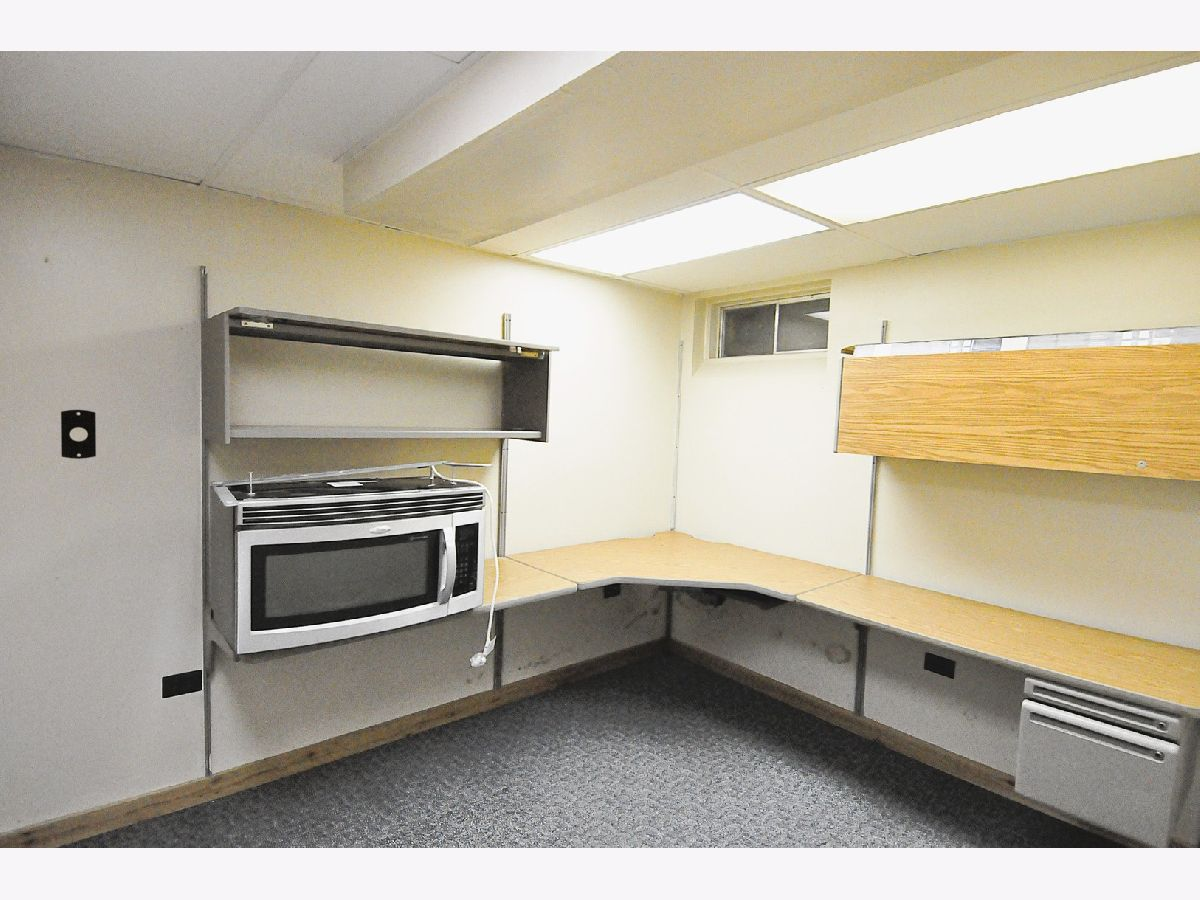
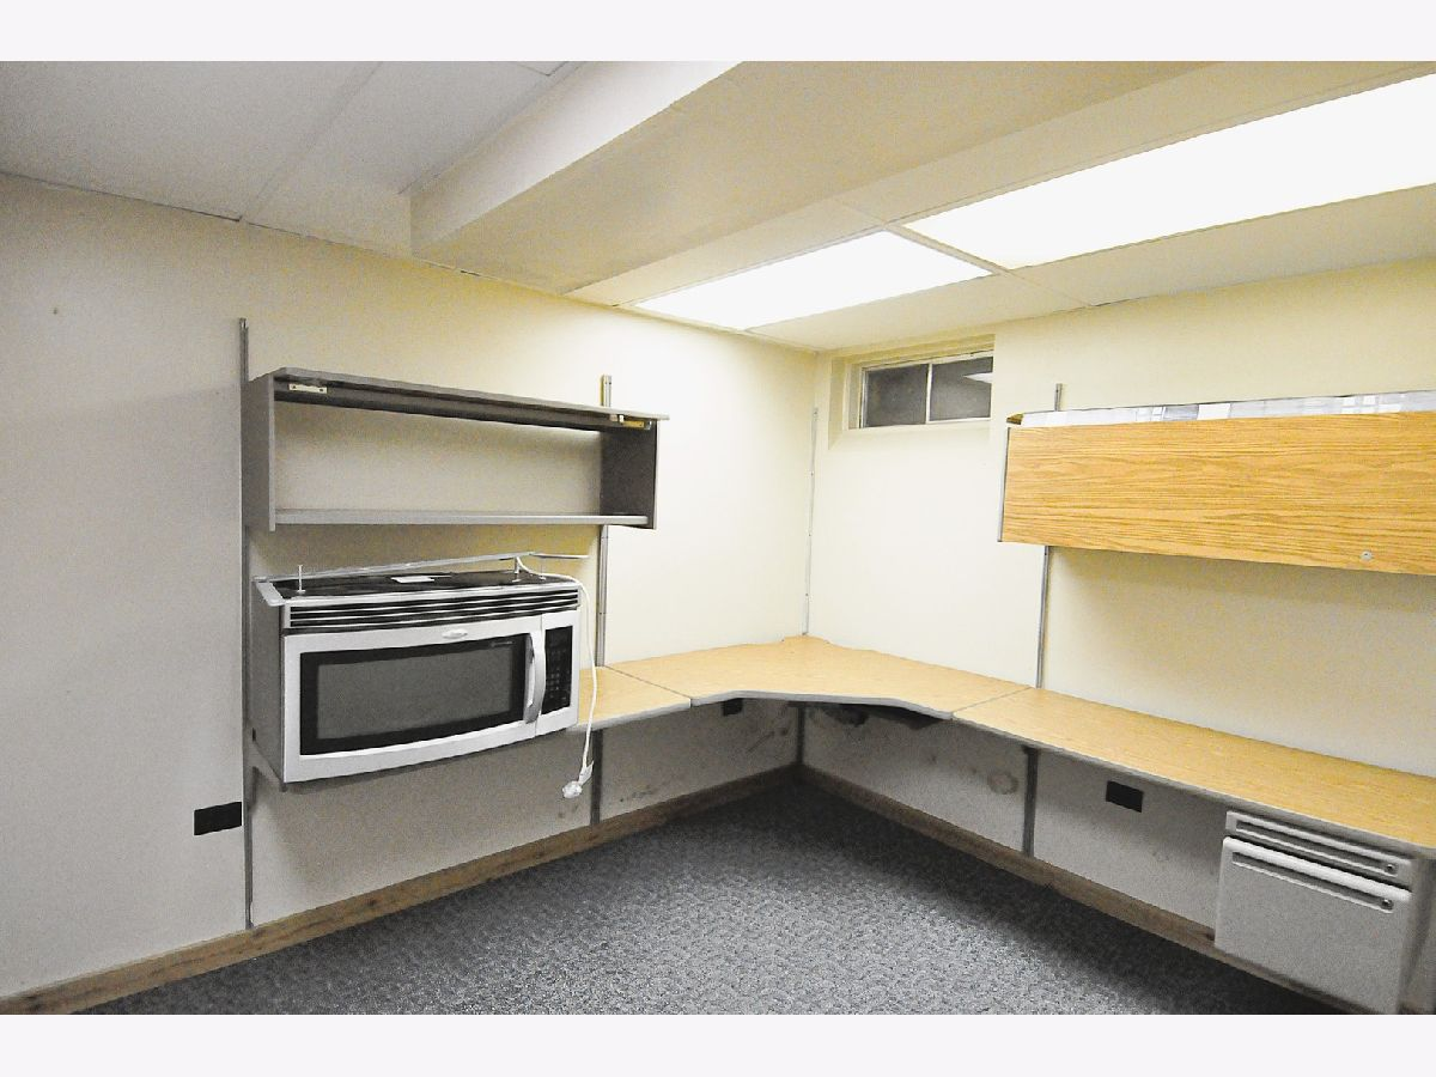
- light switch (78, 434)
